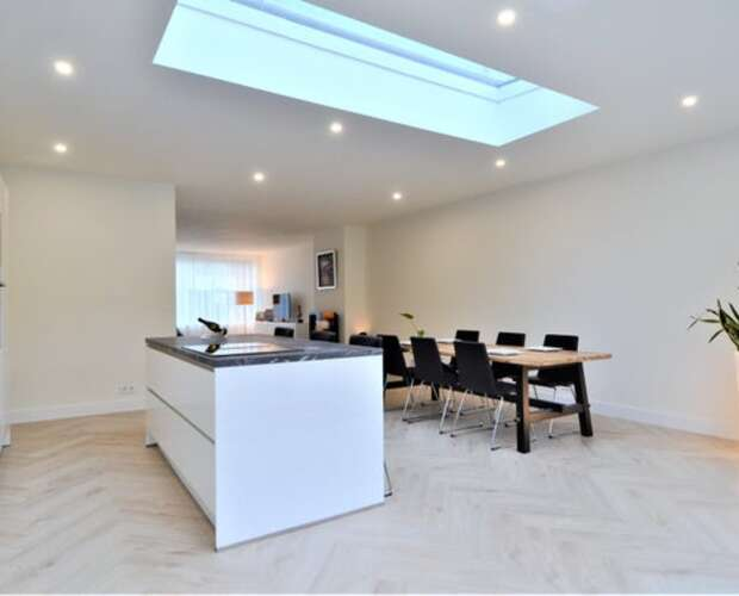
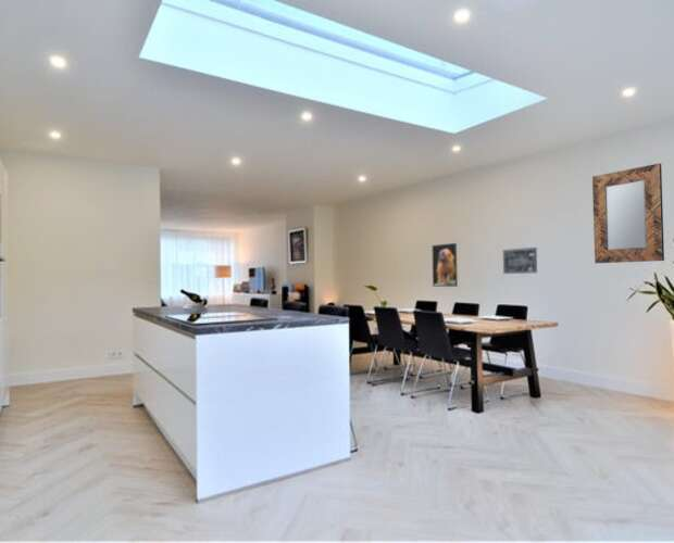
+ home mirror (625, 216)
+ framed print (444, 265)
+ wall art (519, 261)
